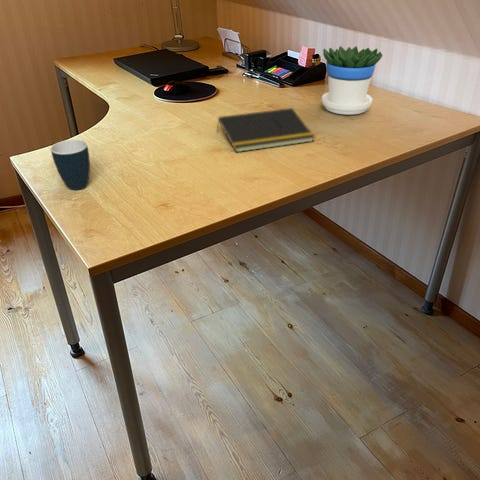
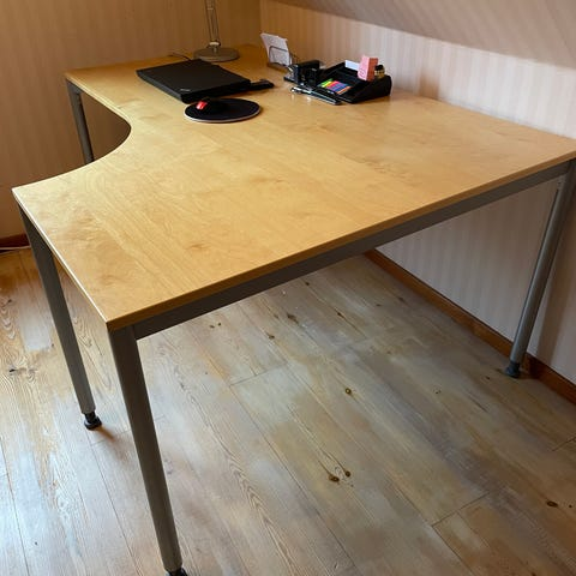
- flowerpot (348, 81)
- mug (73, 163)
- notepad (265, 128)
